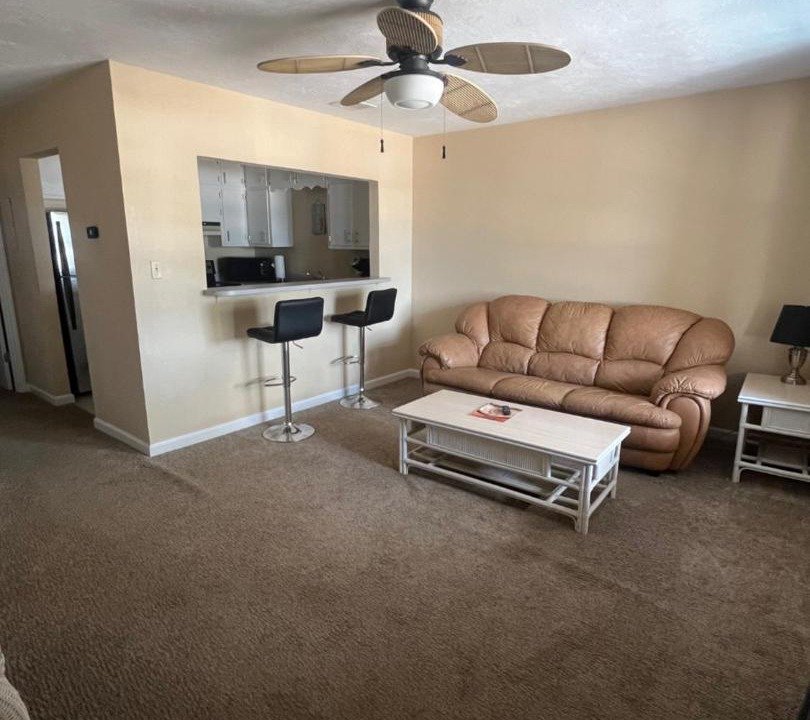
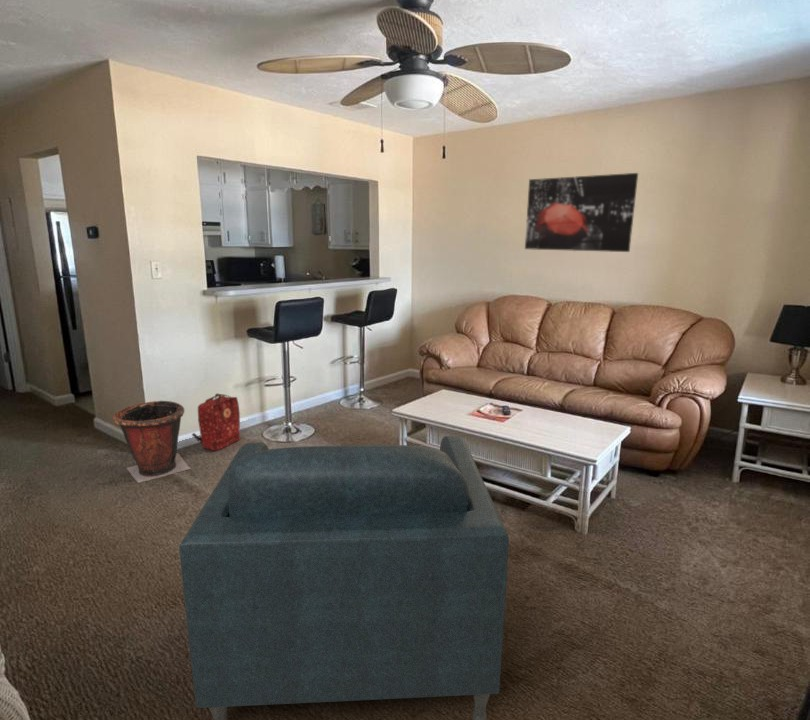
+ waste bin (155, 437)
+ backpack (216, 418)
+ wall art (577, 214)
+ armchair (353, 539)
